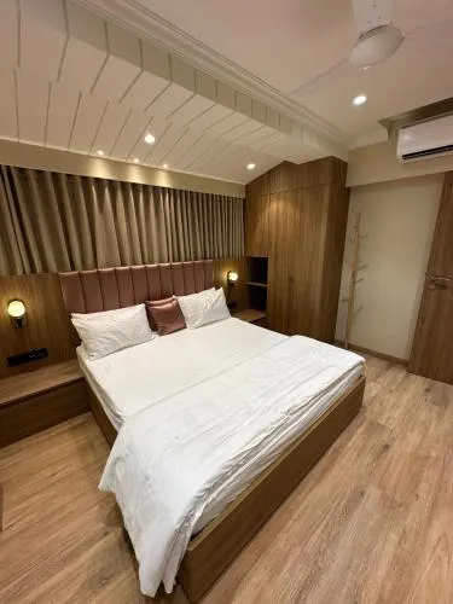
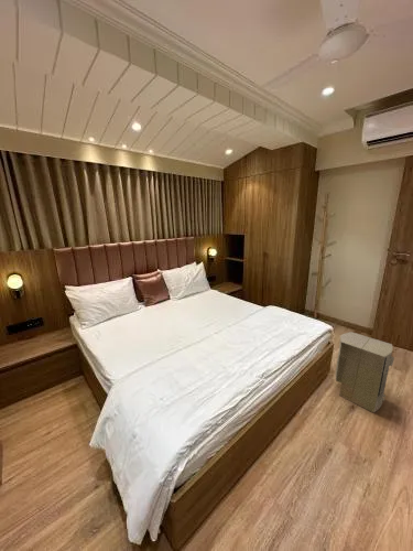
+ air purifier (361, 369)
